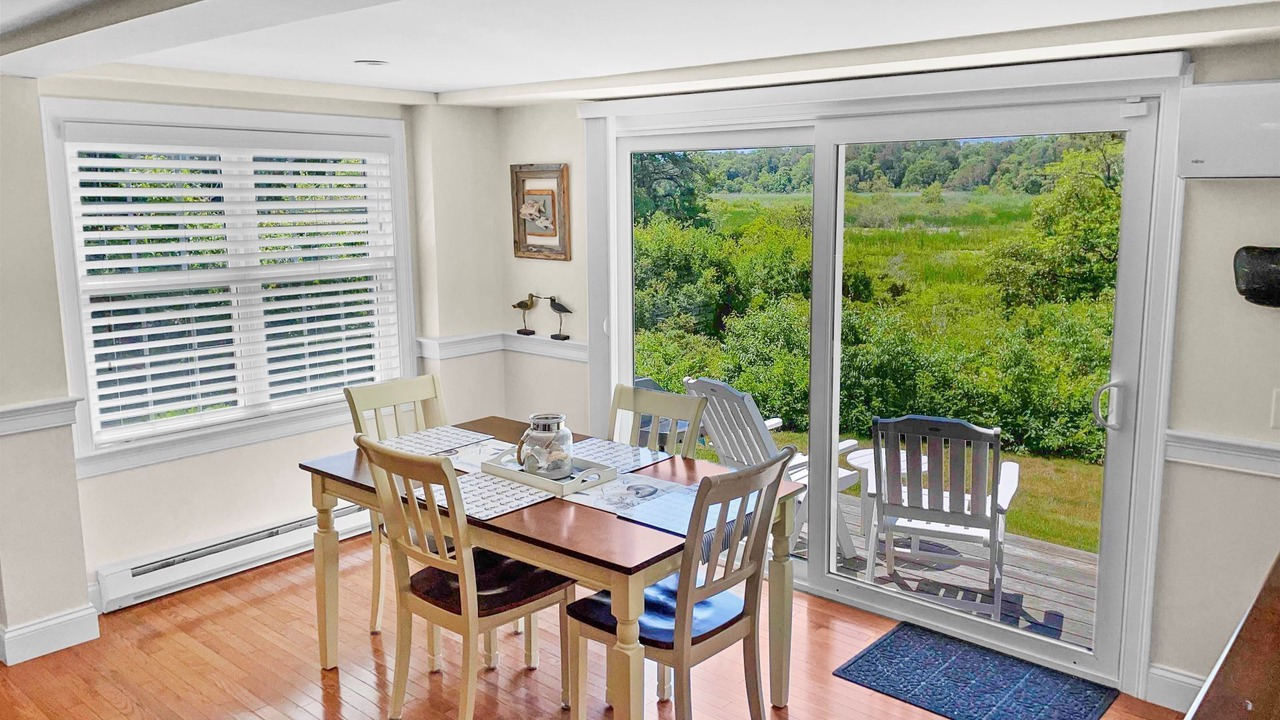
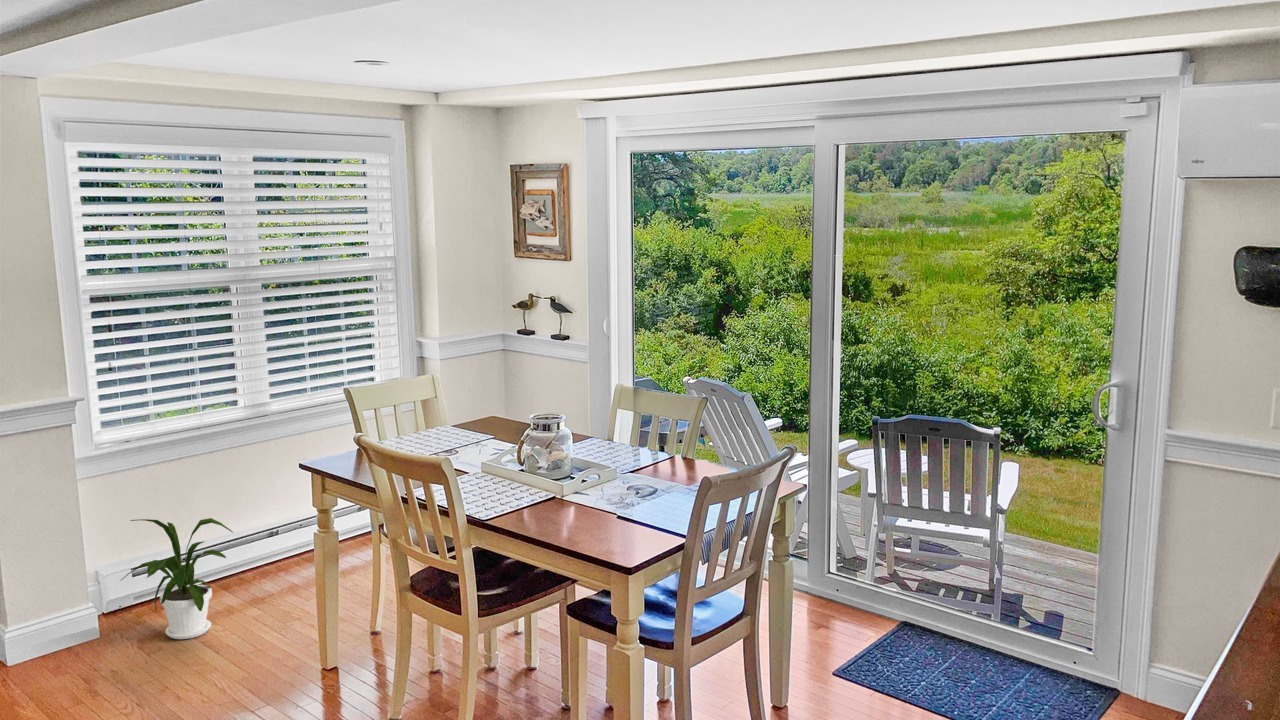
+ house plant (181, 573)
